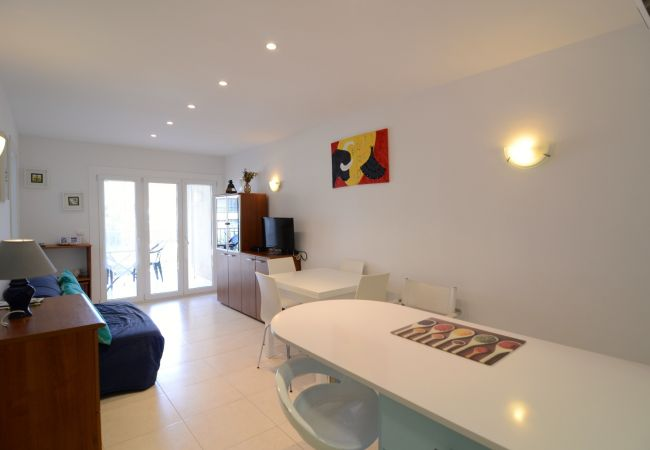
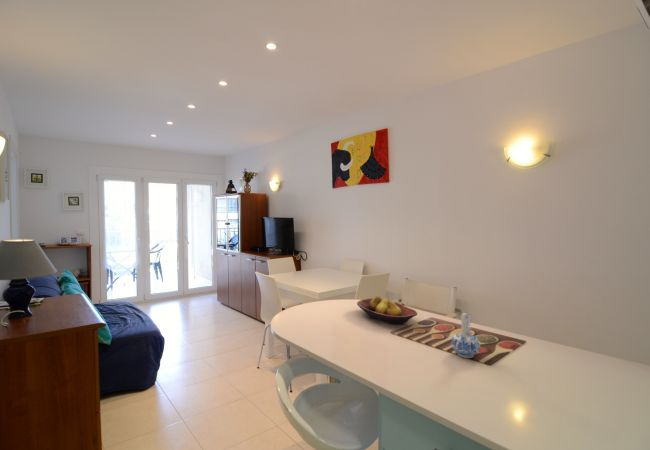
+ ceramic pitcher (465, 333)
+ fruit bowl (385, 308)
